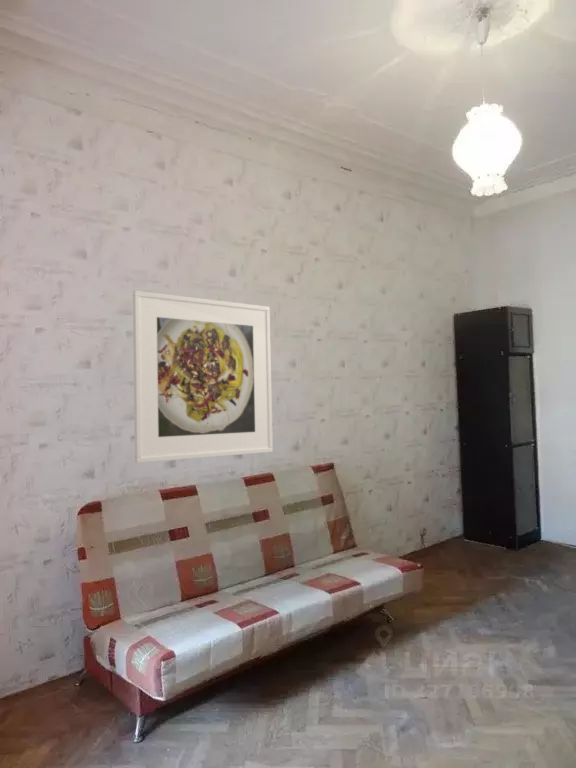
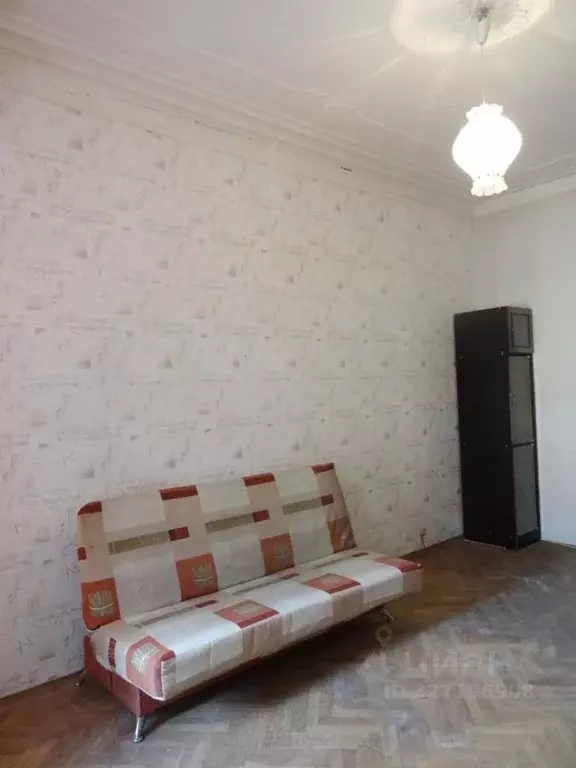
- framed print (208, 377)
